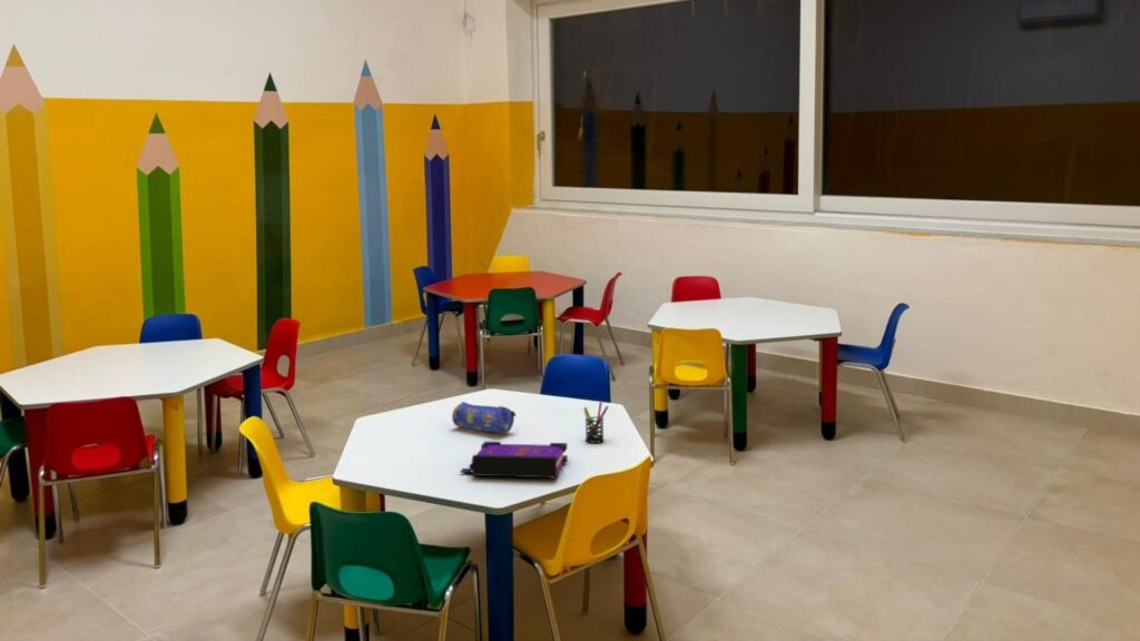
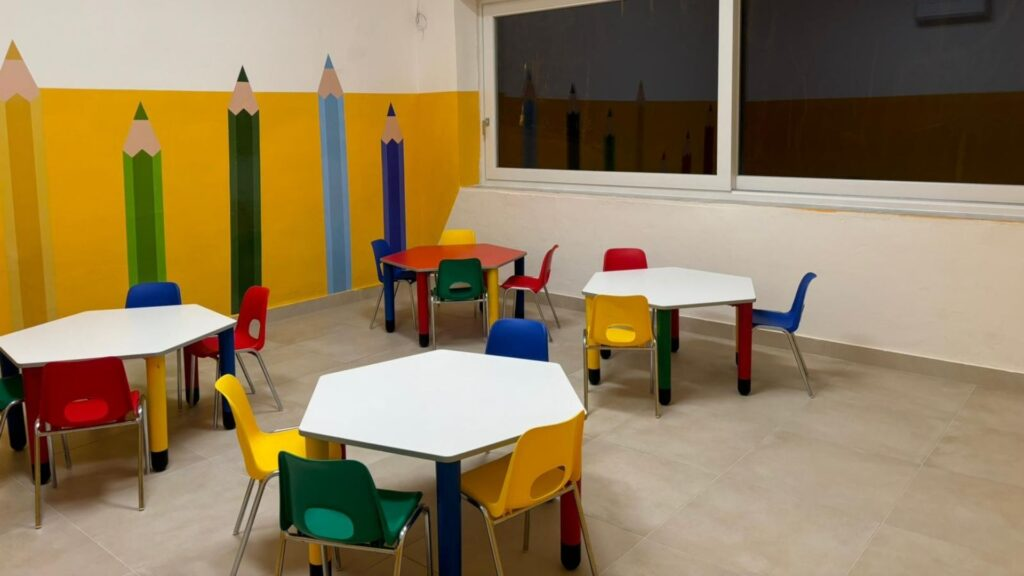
- pen holder (593, 421)
- board game (513, 458)
- pencil case (483, 416)
